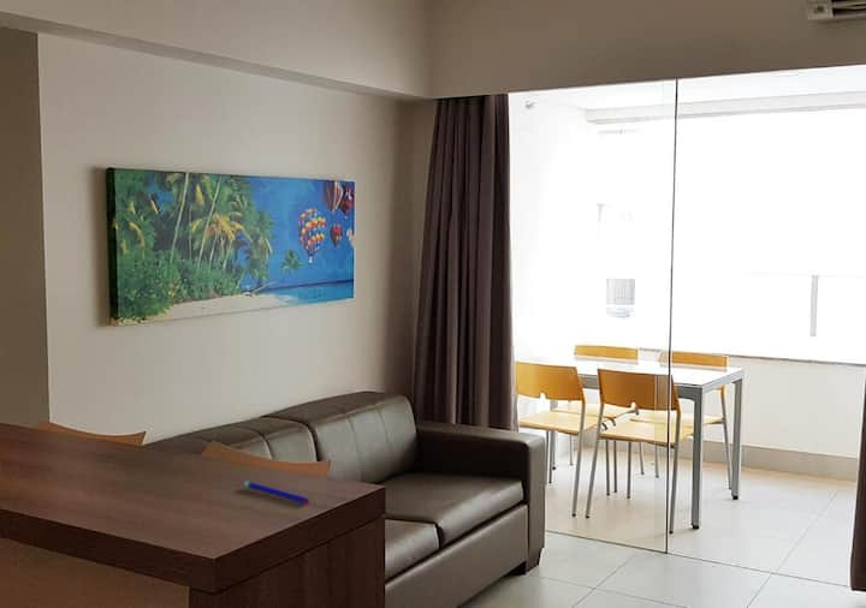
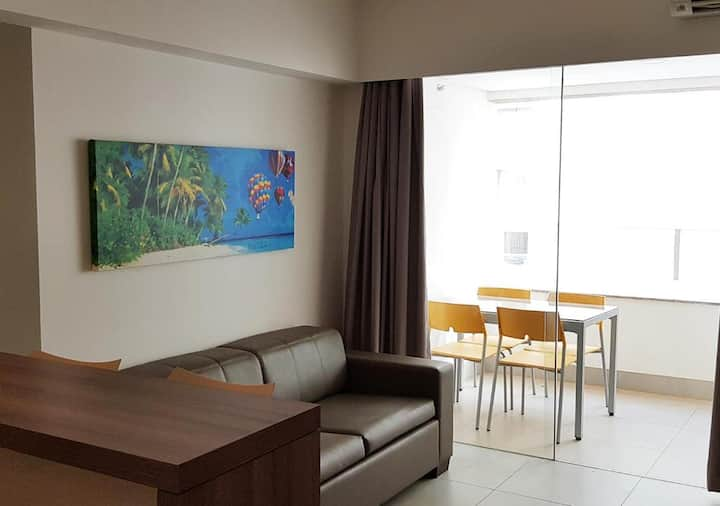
- pen (274, 491)
